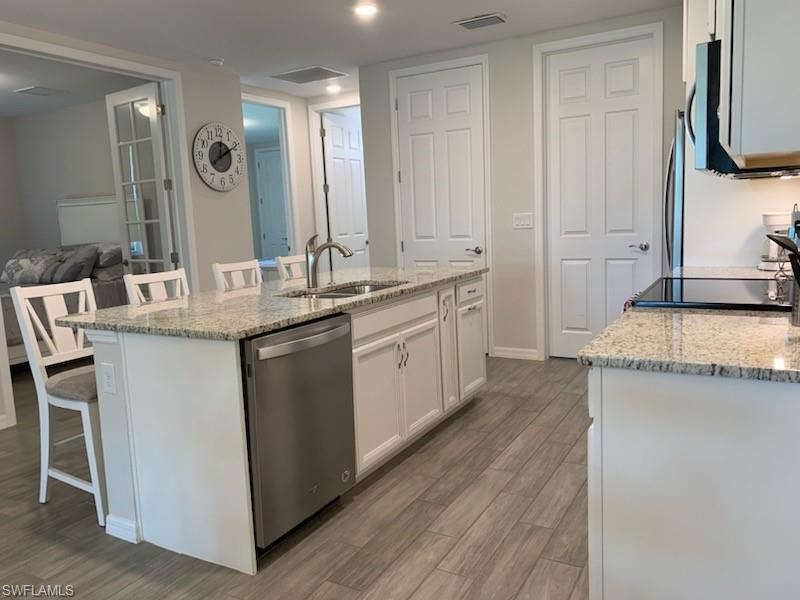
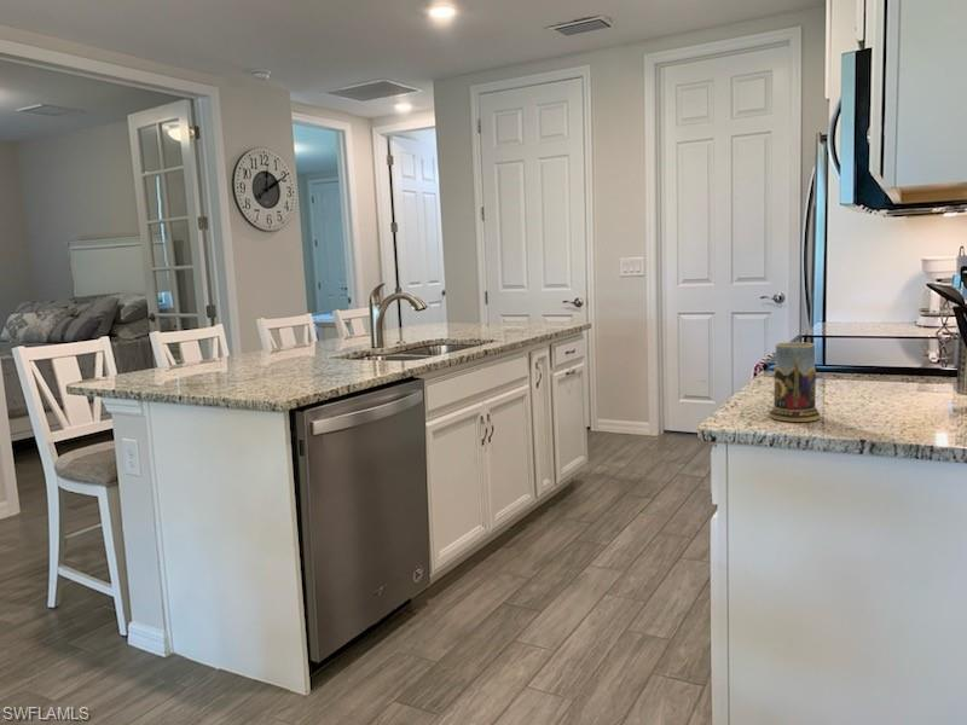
+ mug (794, 381)
